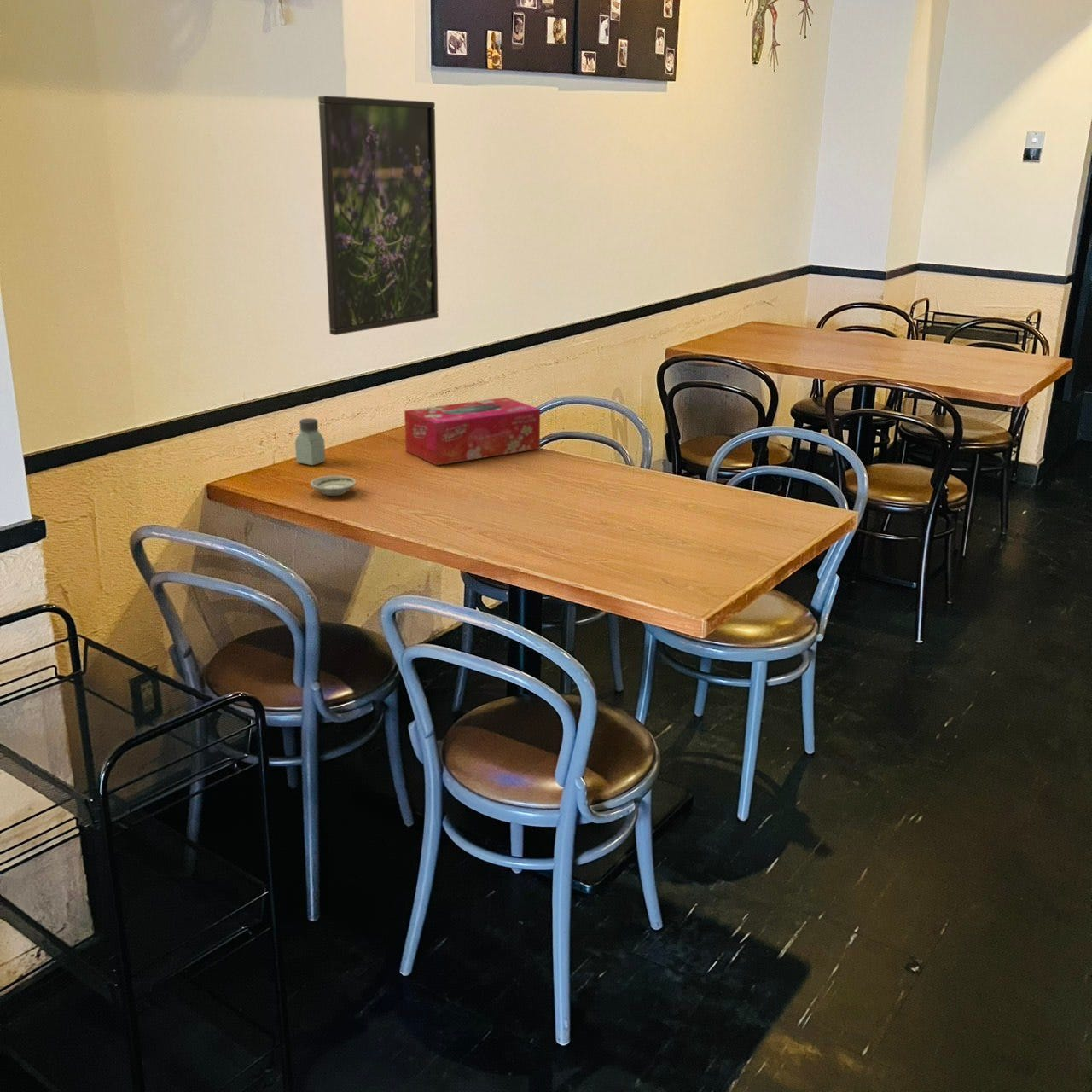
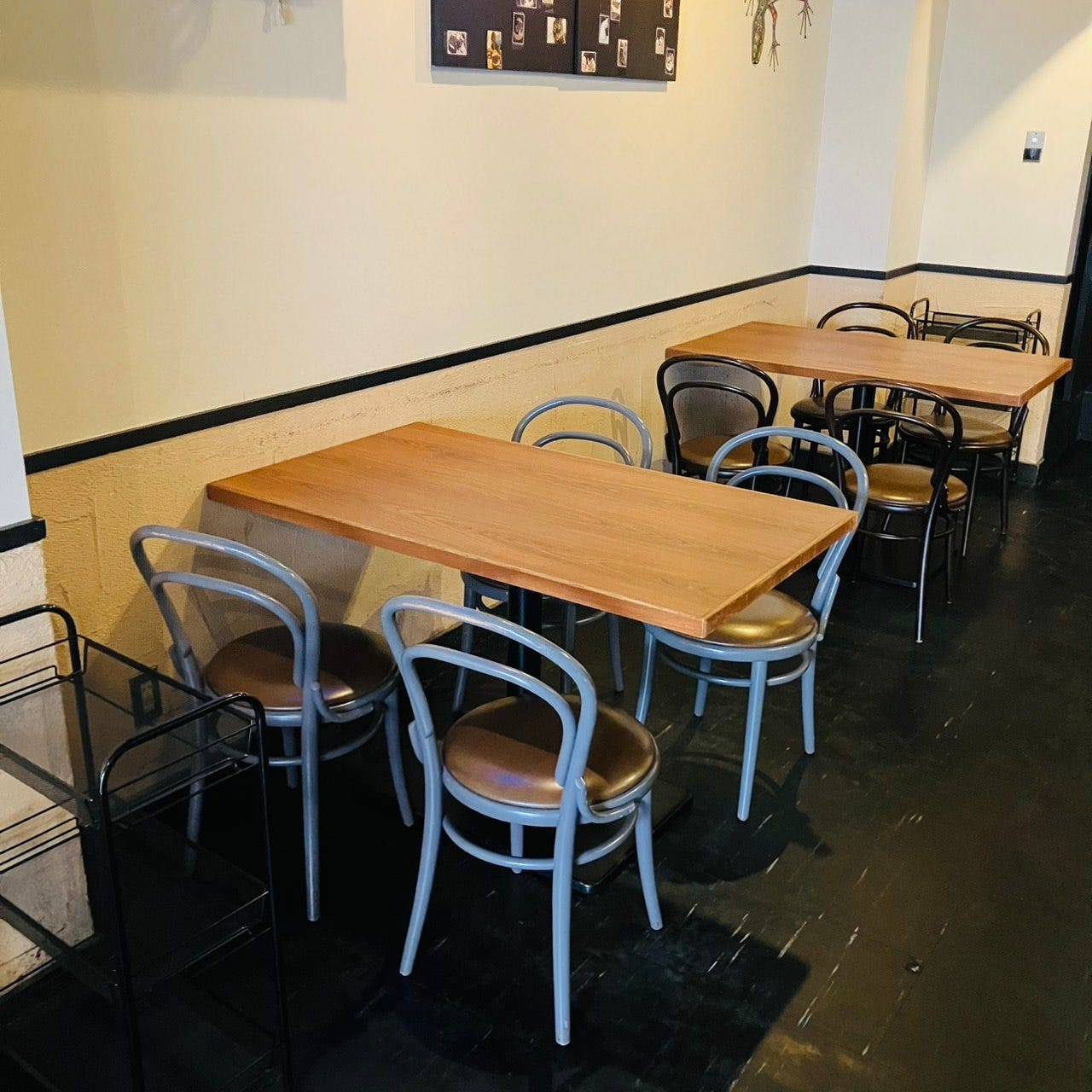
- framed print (383, 216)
- tissue box (473, 429)
- saltshaker (310, 441)
- saucer (334, 486)
